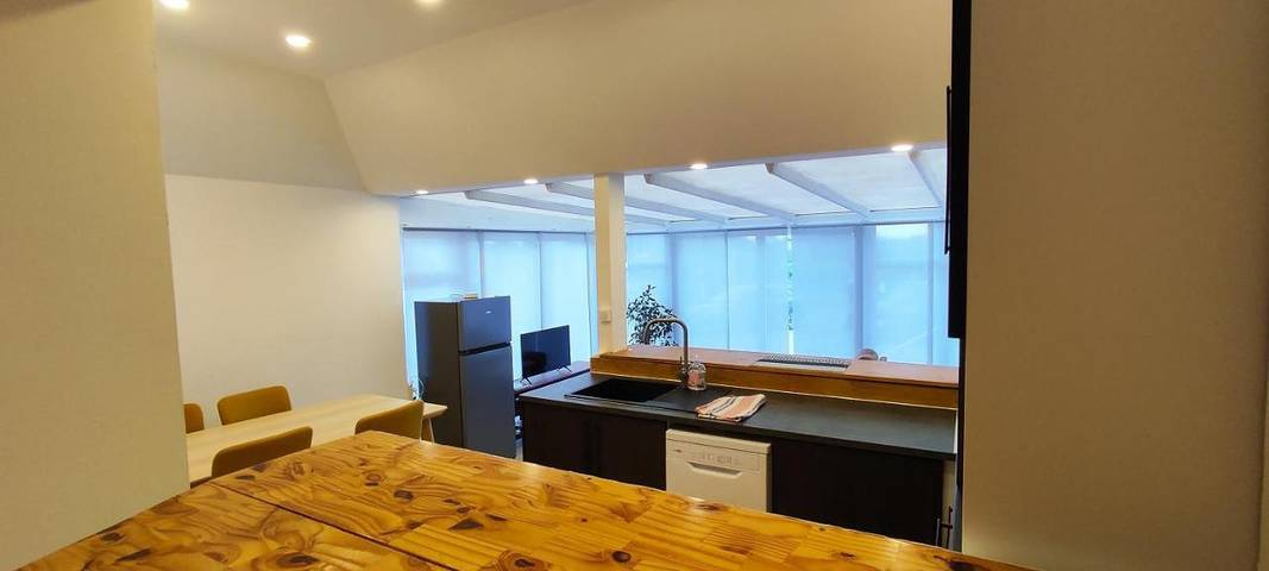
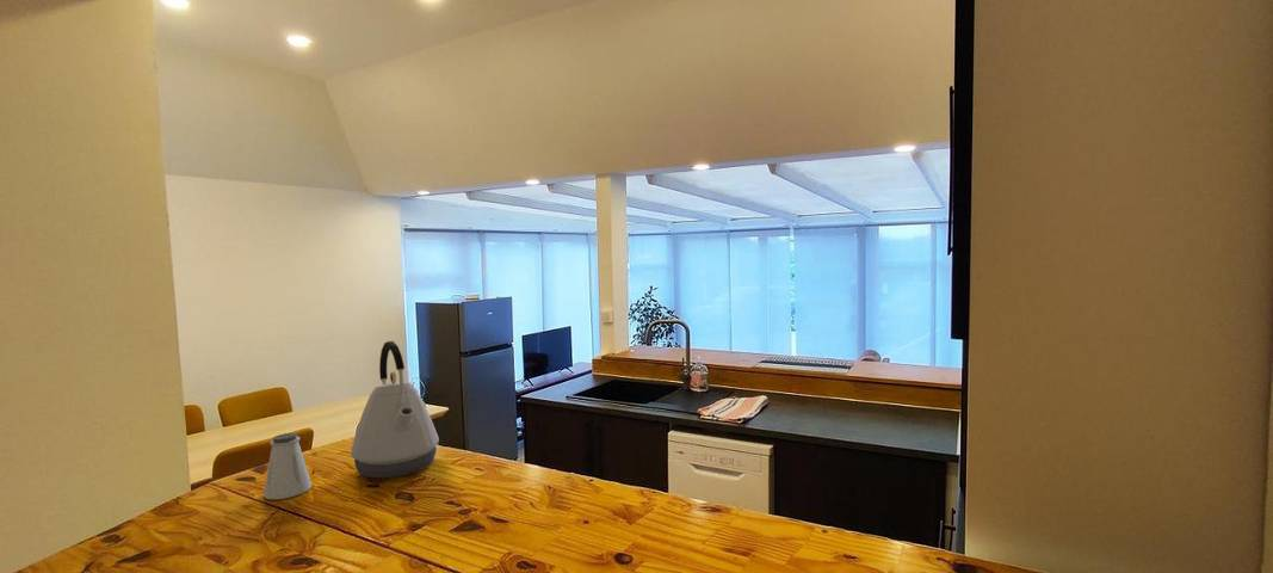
+ kettle (394, 405)
+ saltshaker (286, 463)
